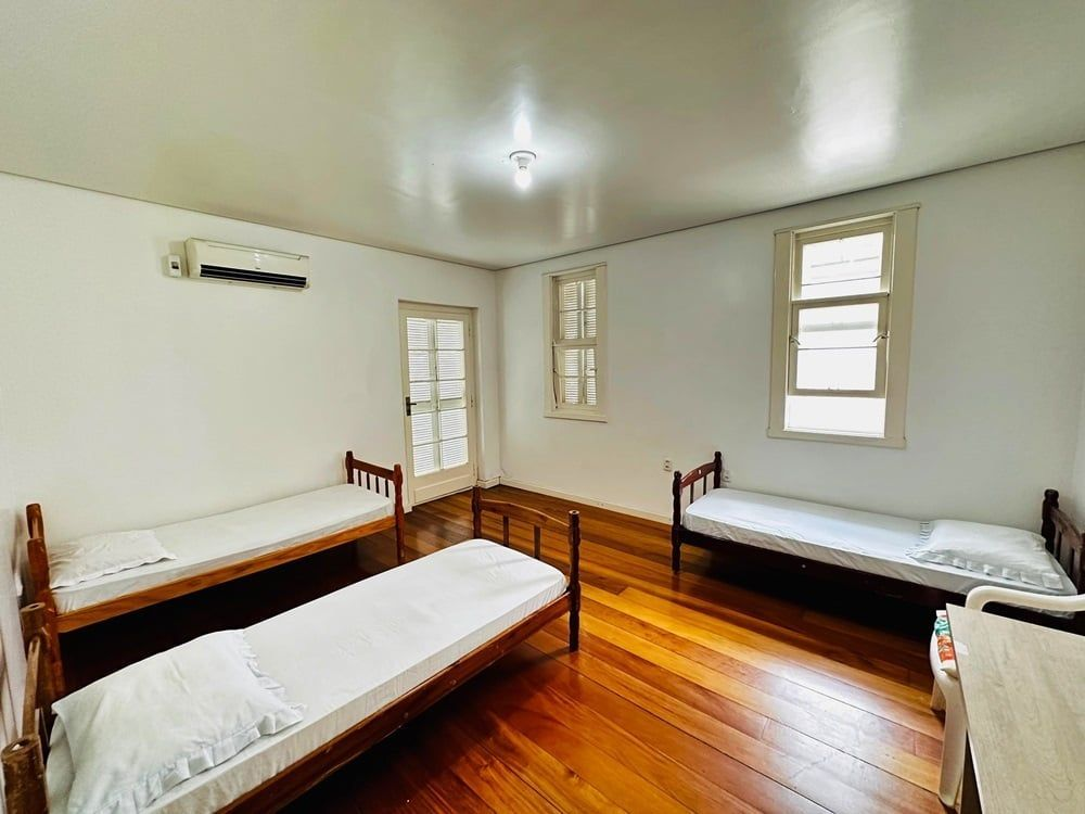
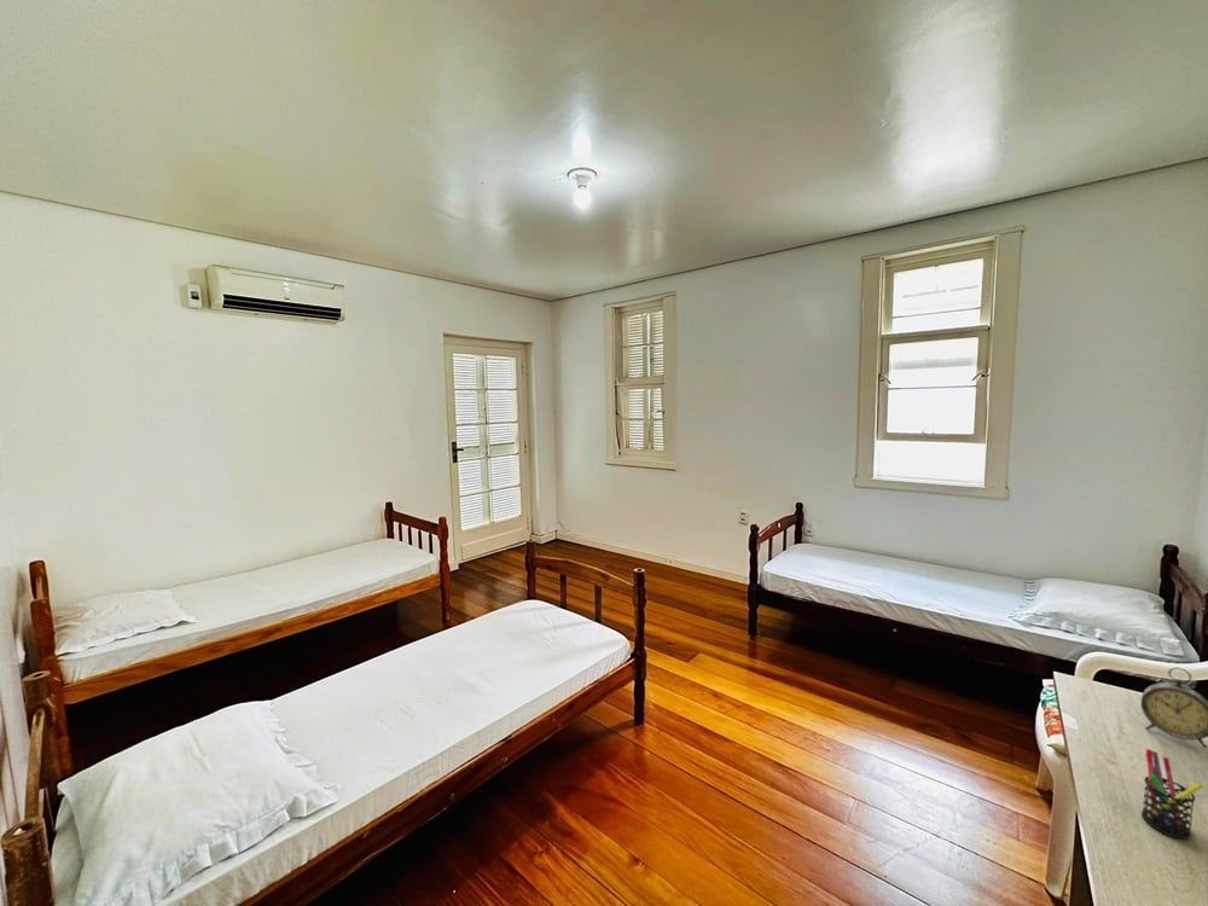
+ alarm clock (1178, 702)
+ pen holder (1163, 791)
